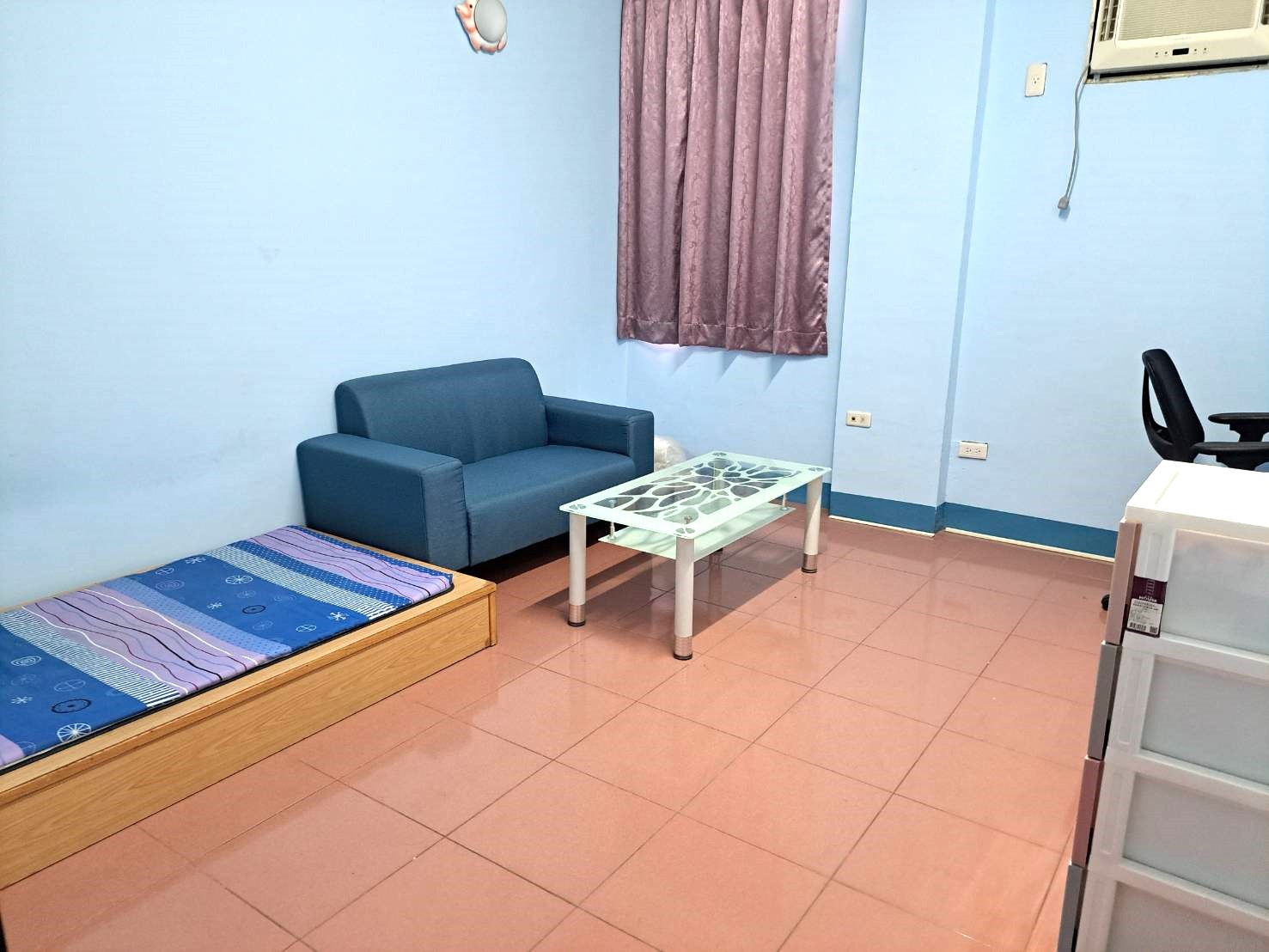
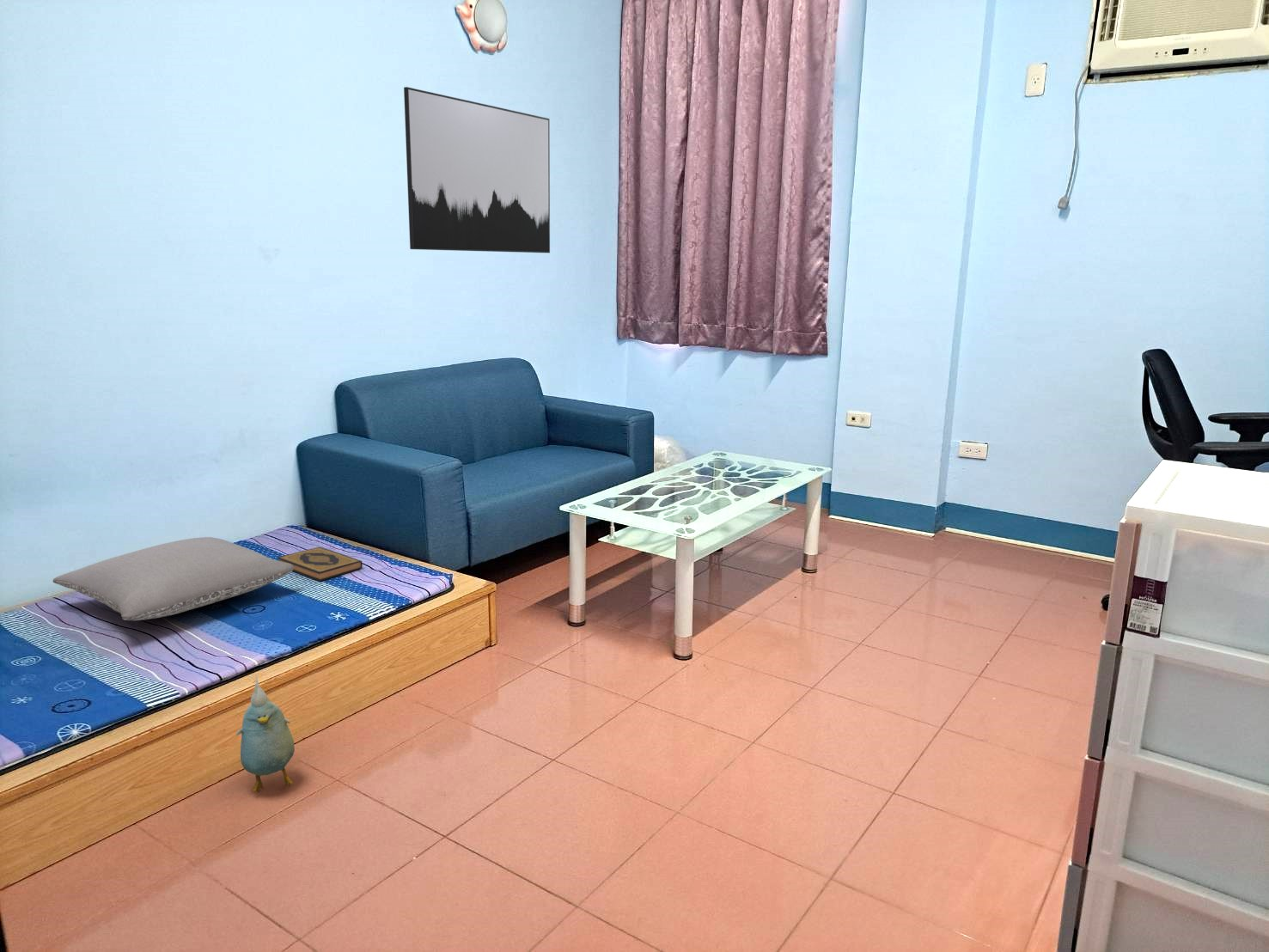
+ hardback book (320, 563)
+ plush toy (265, 730)
+ pillow (175, 574)
+ wall art (485, 179)
